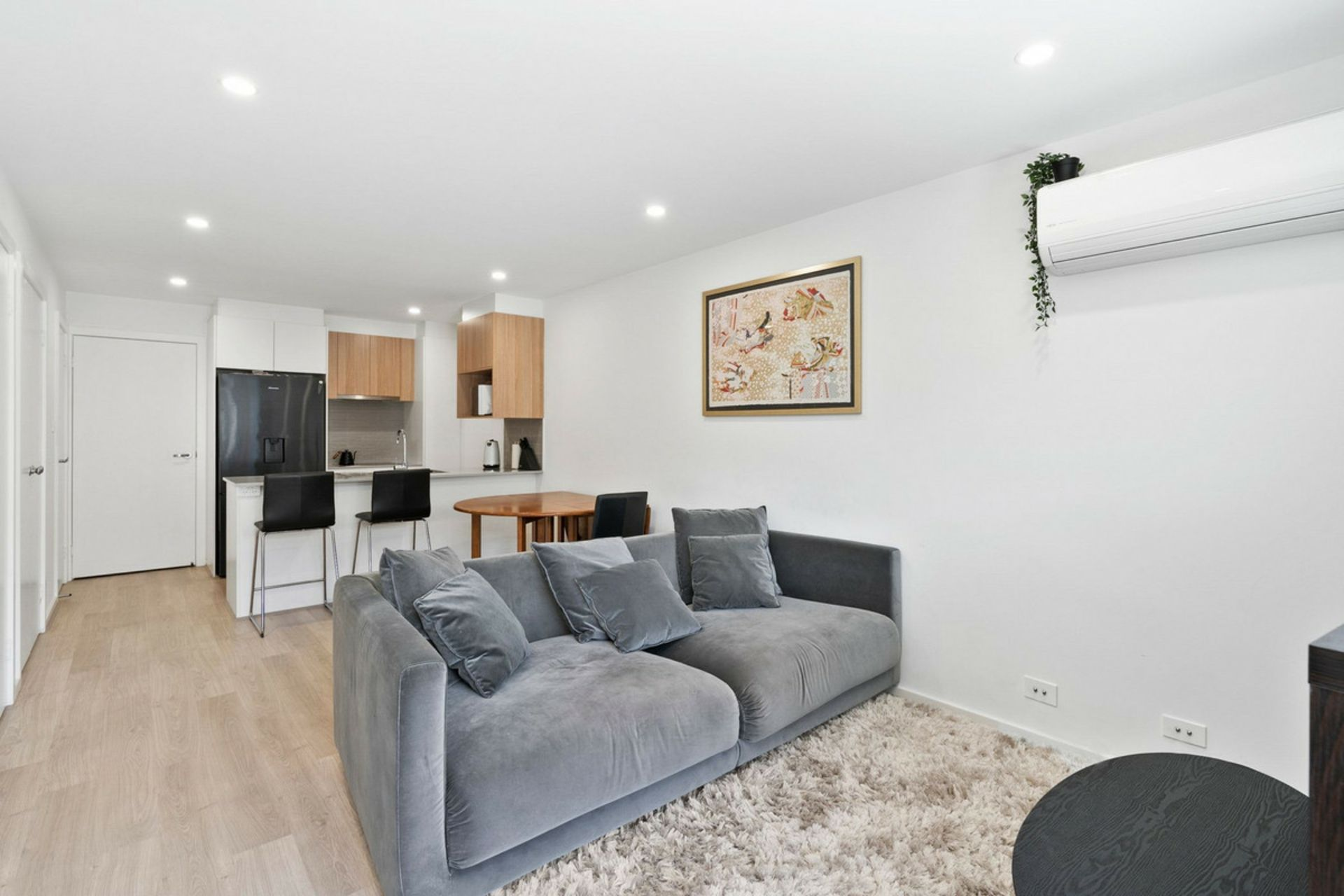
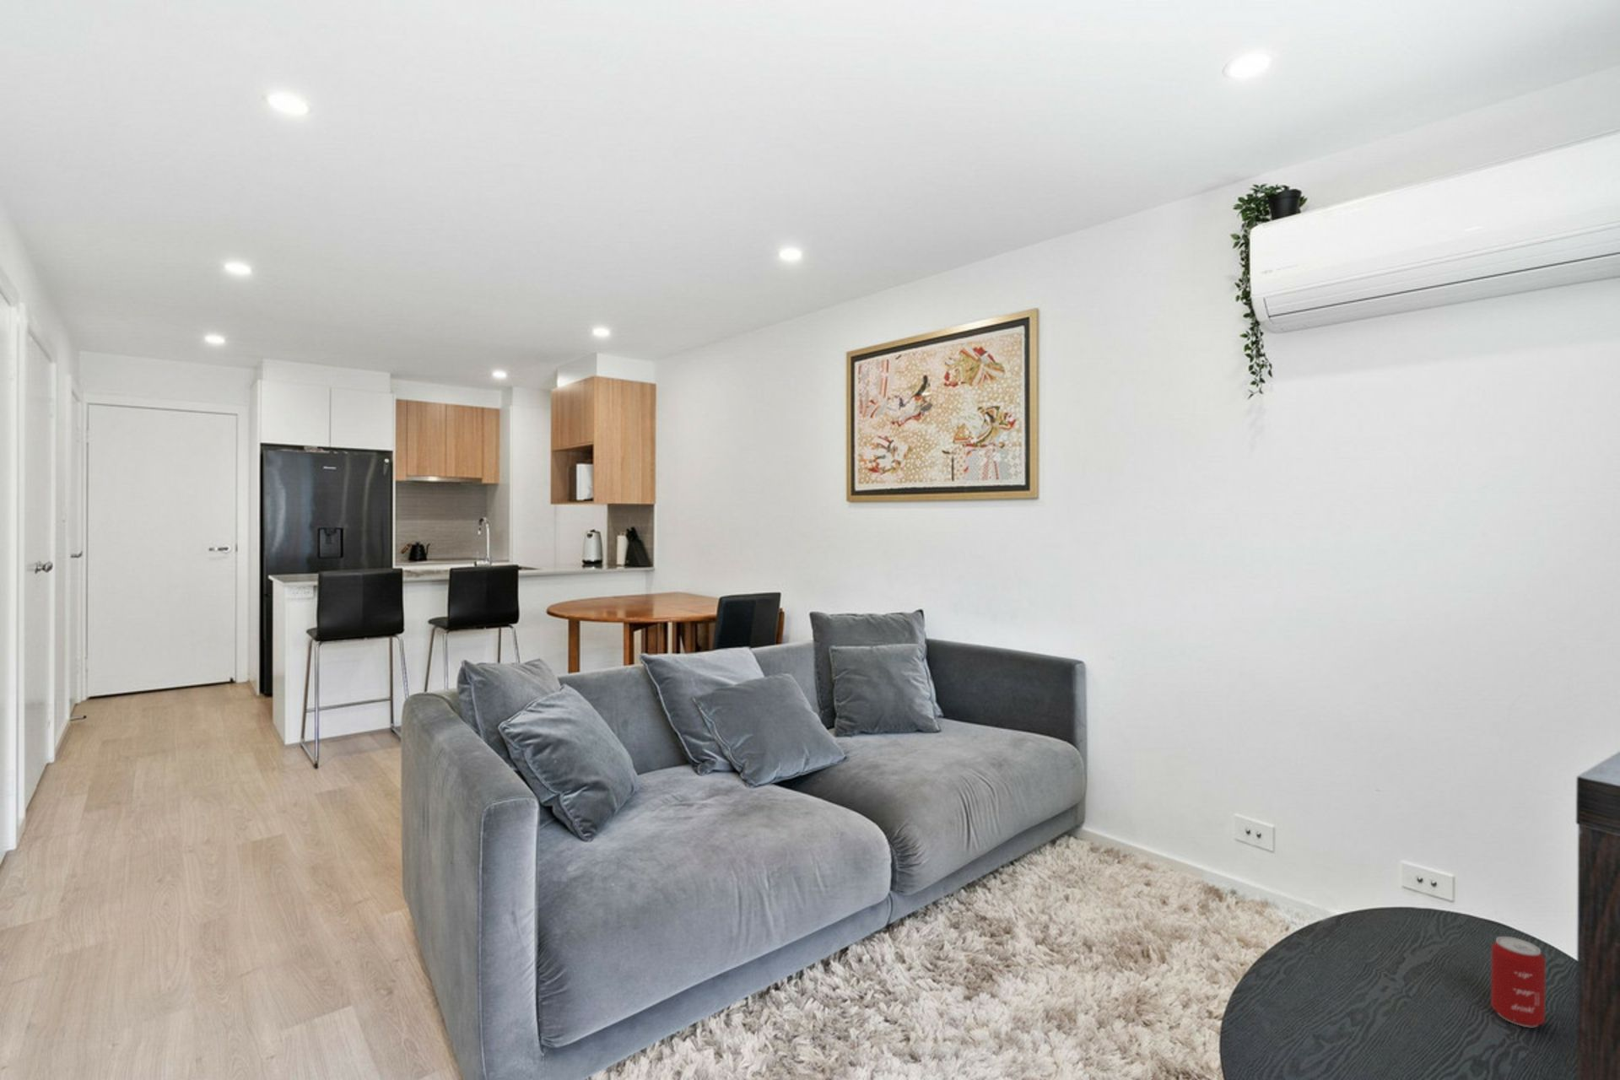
+ beverage can (1518, 980)
